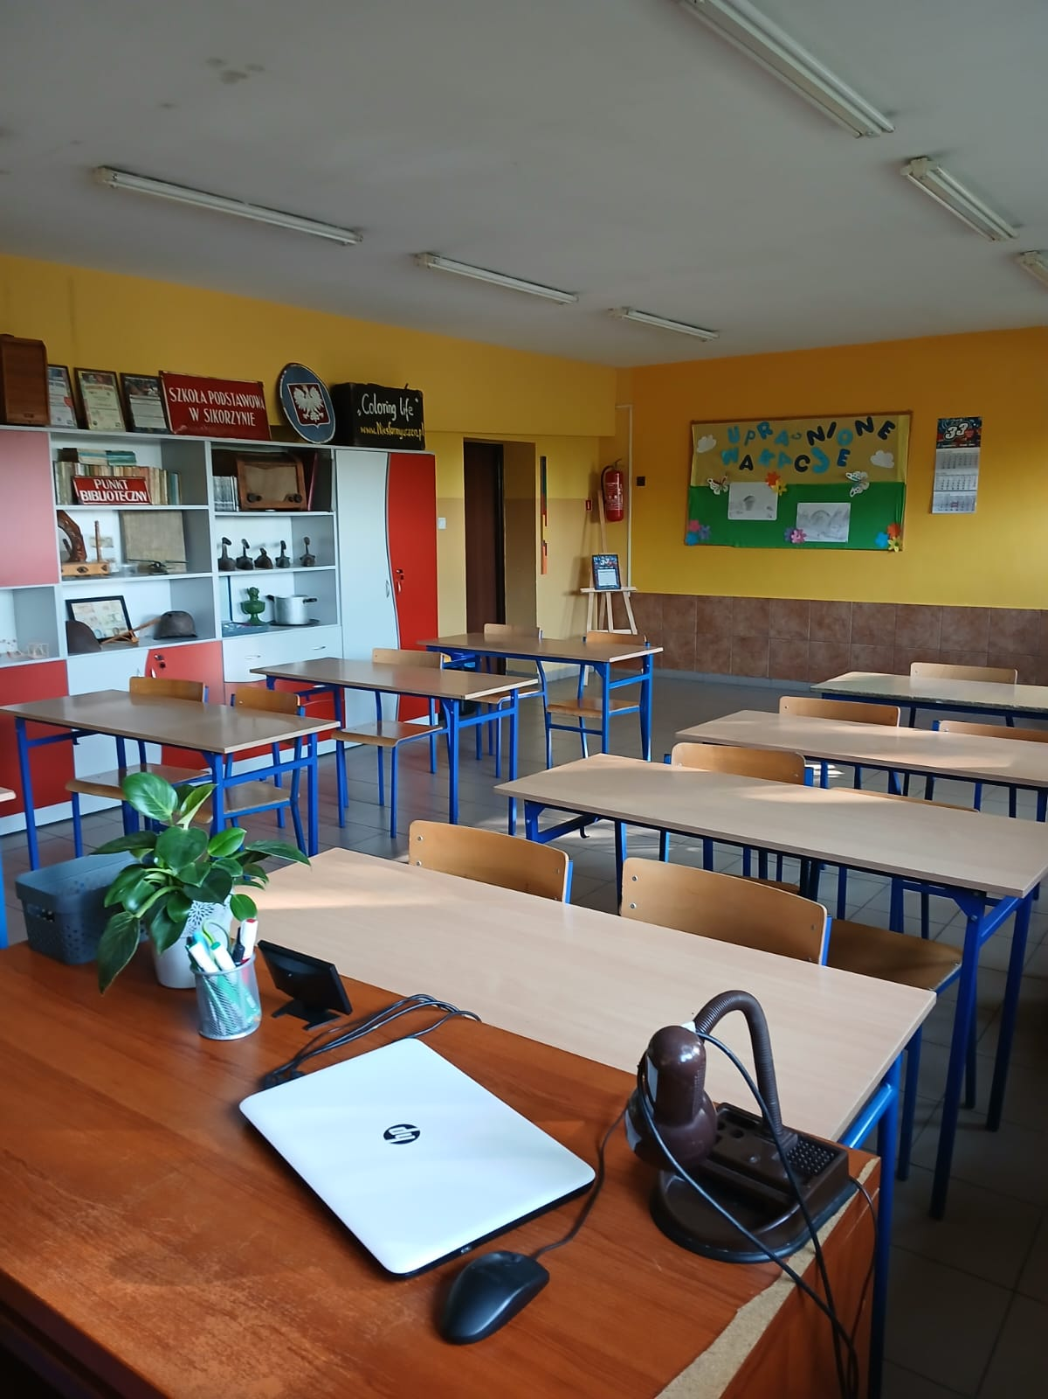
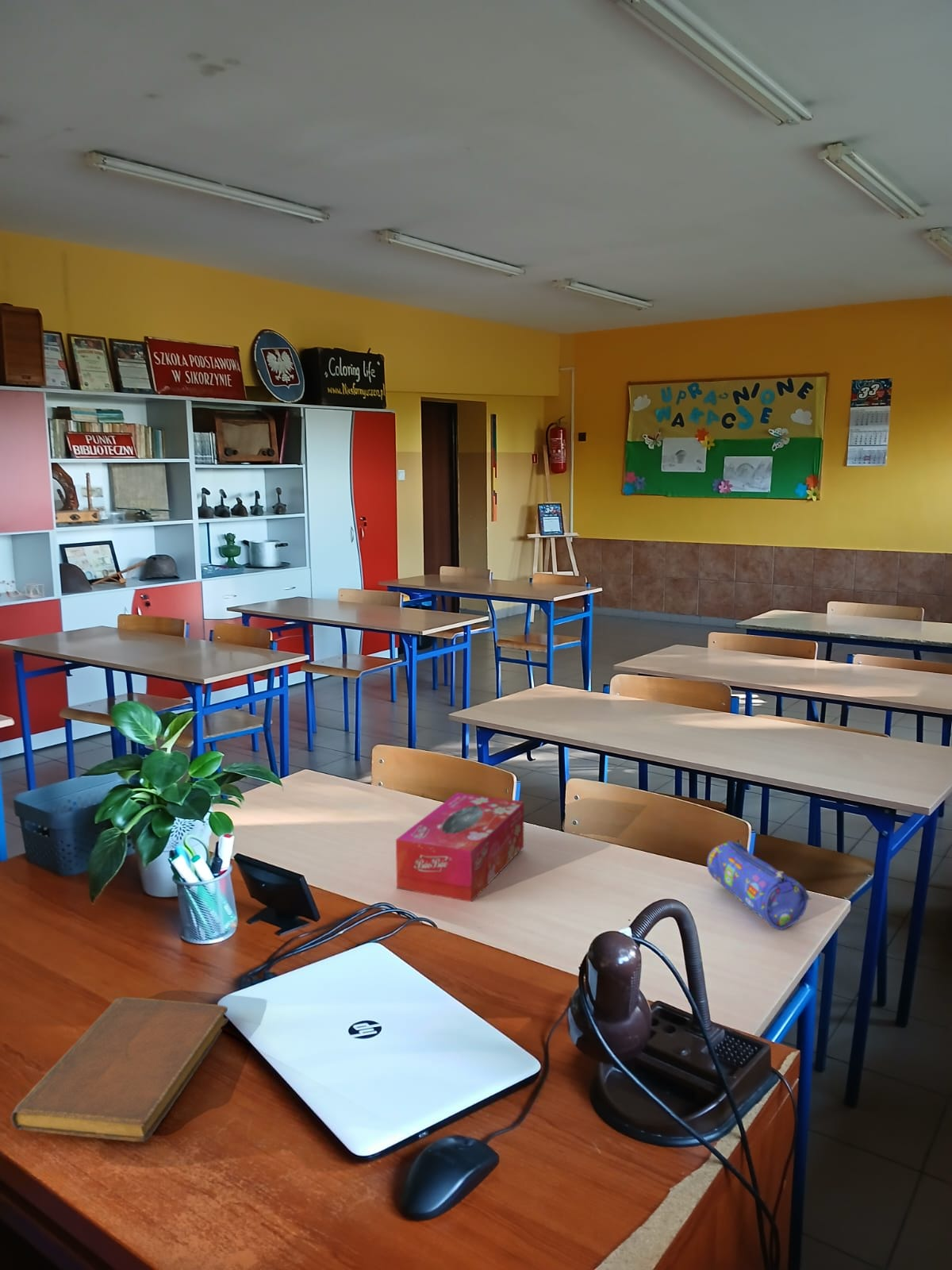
+ pencil case (755, 880)
+ tissue box (463, 843)
+ notebook (129, 1061)
